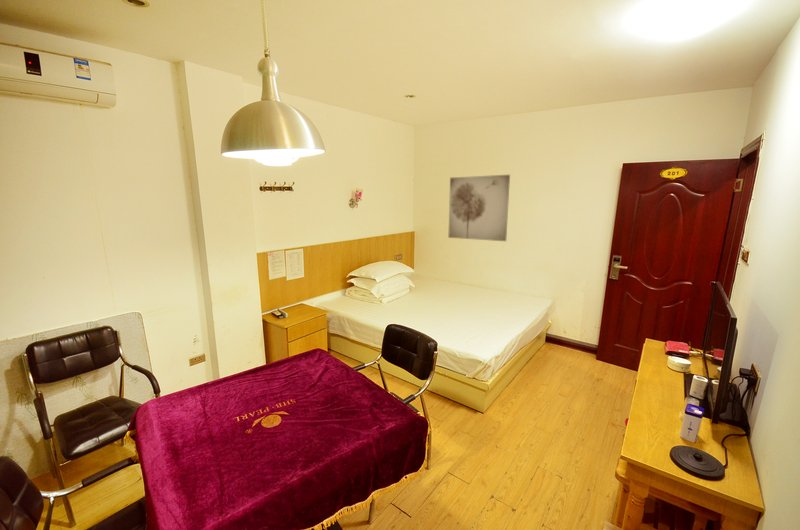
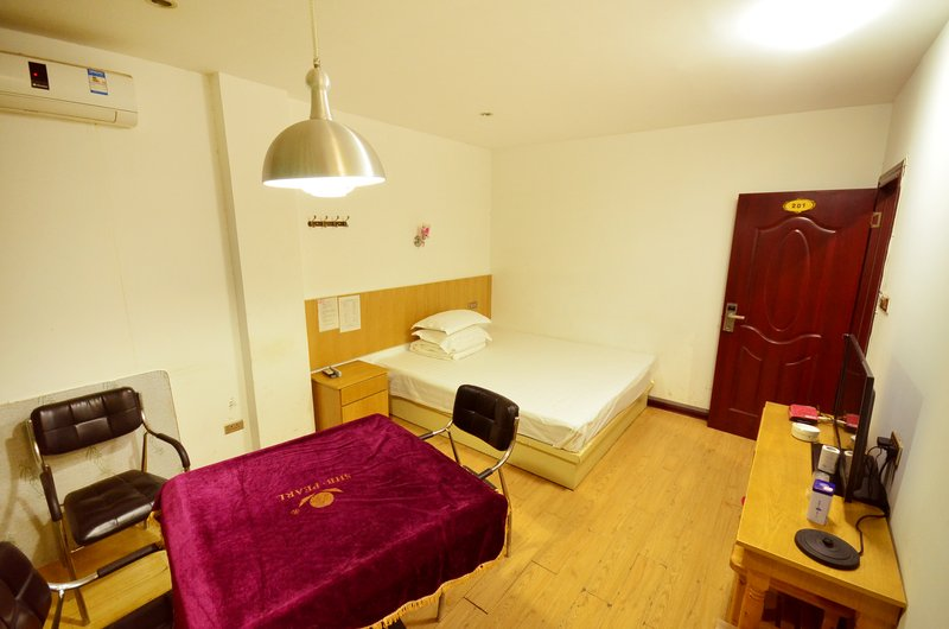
- wall art (477, 208)
